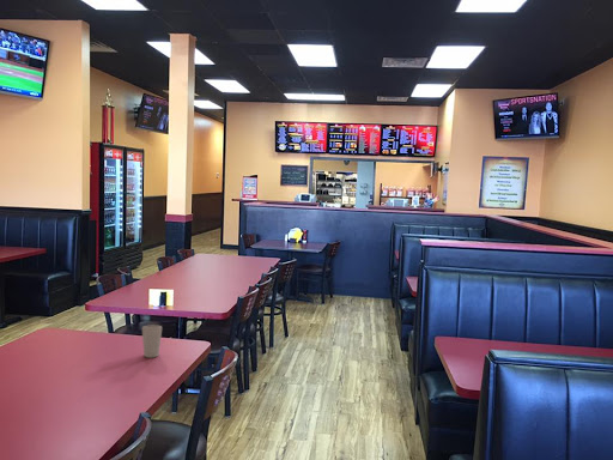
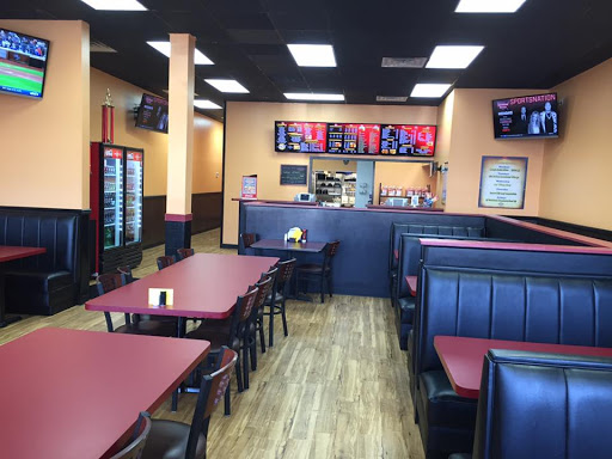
- cup (151, 339)
